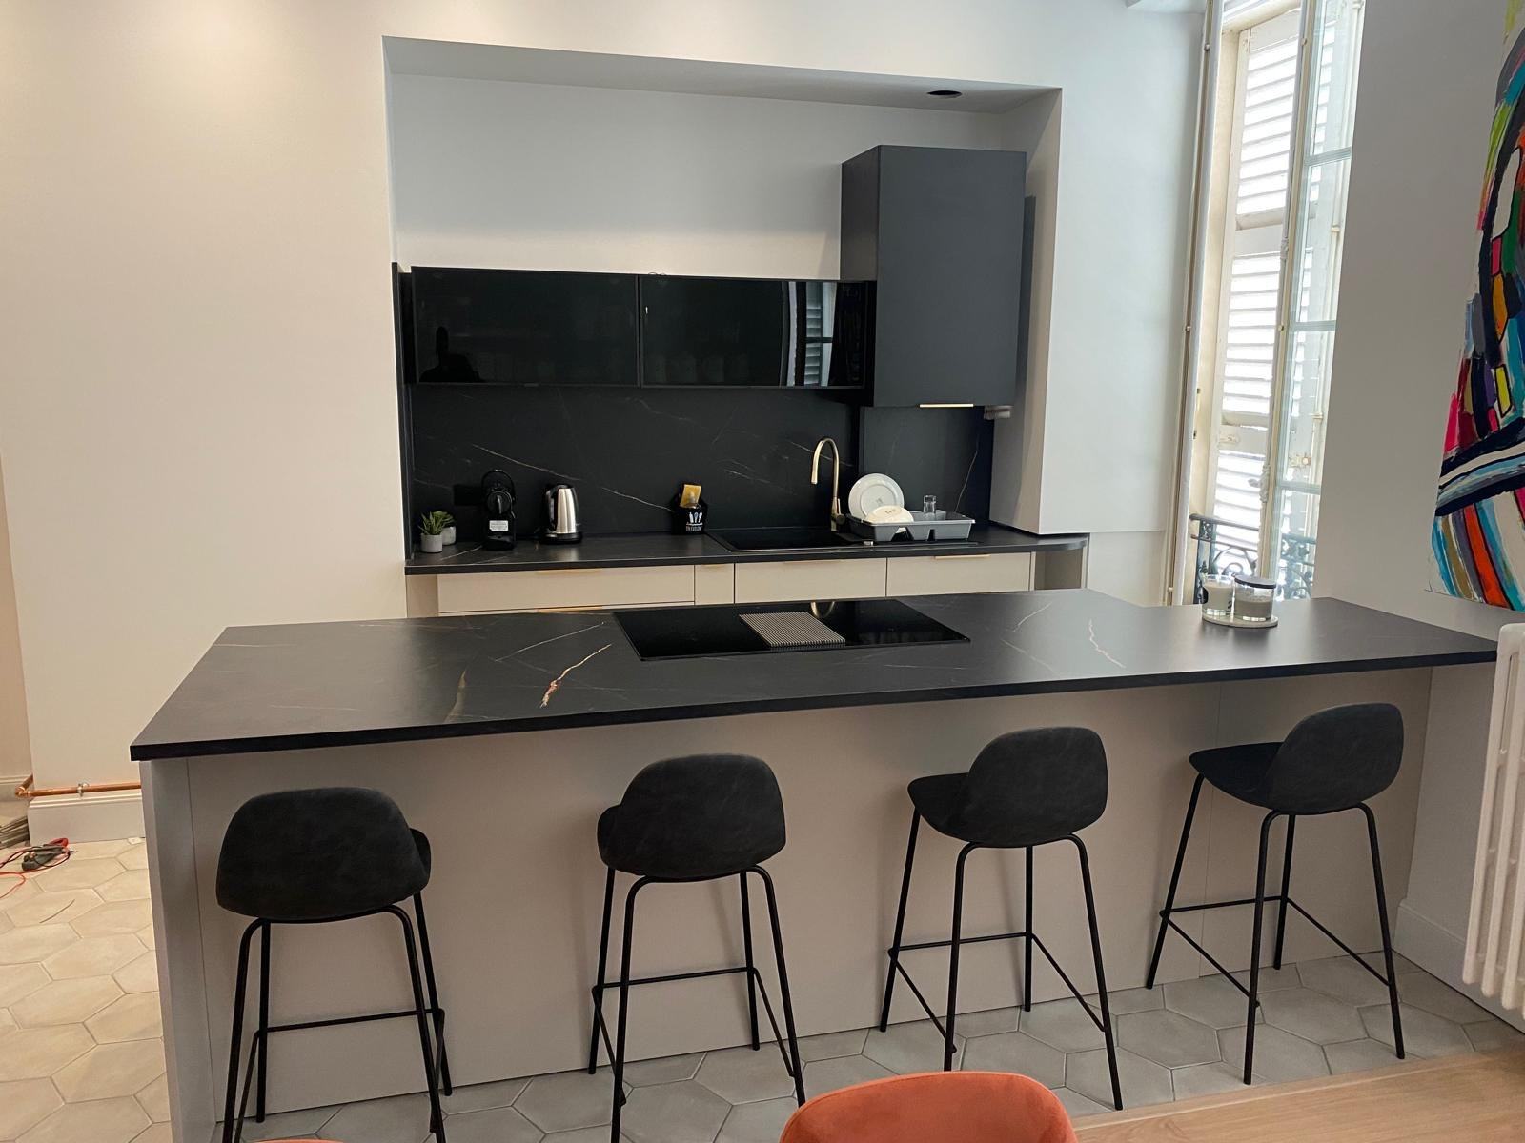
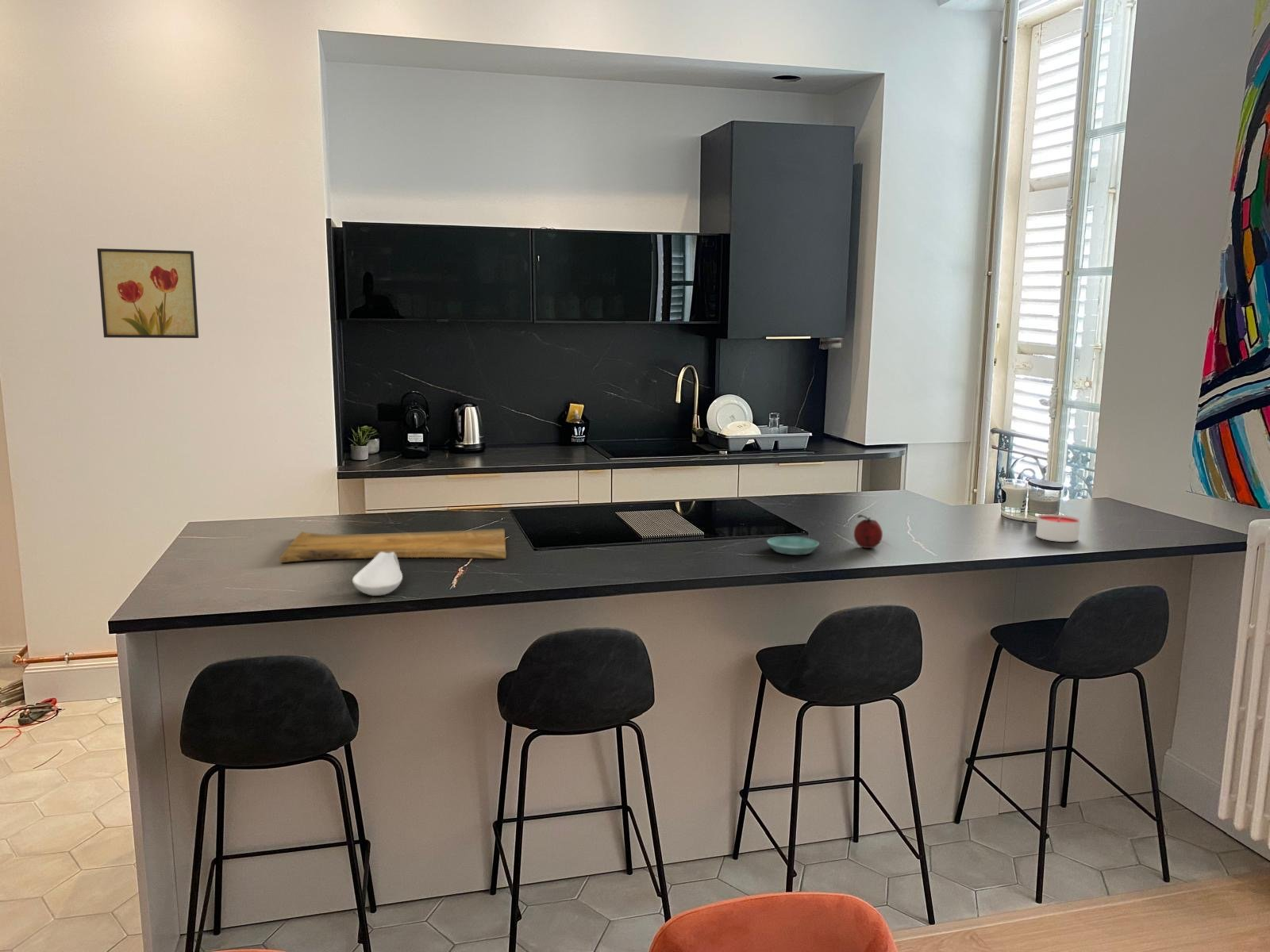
+ fruit (867, 531)
+ wall art (149, 294)
+ cutting board (399, 544)
+ spoon rest (381, 572)
+ saucer (792, 546)
+ candle (1057, 527)
